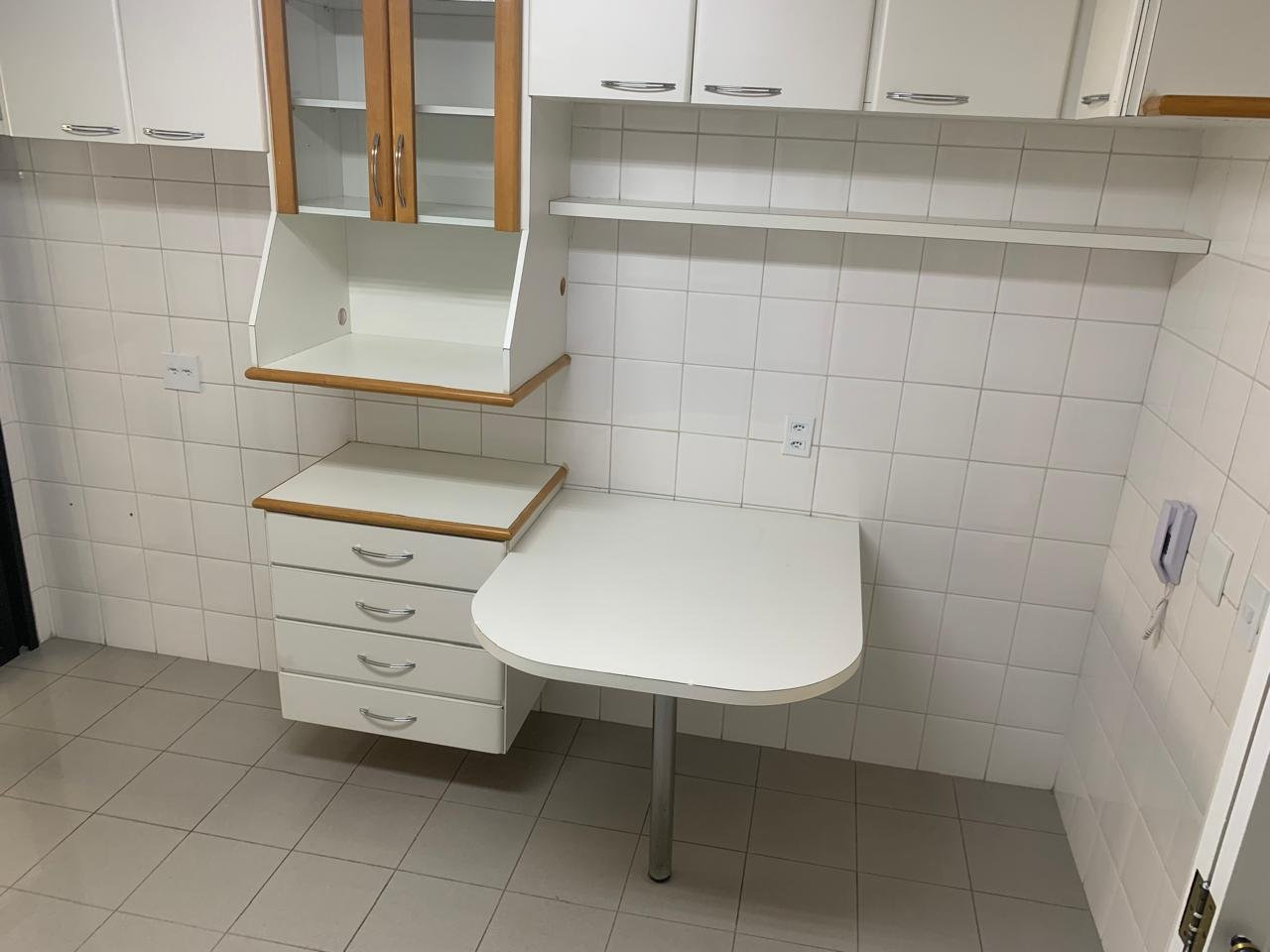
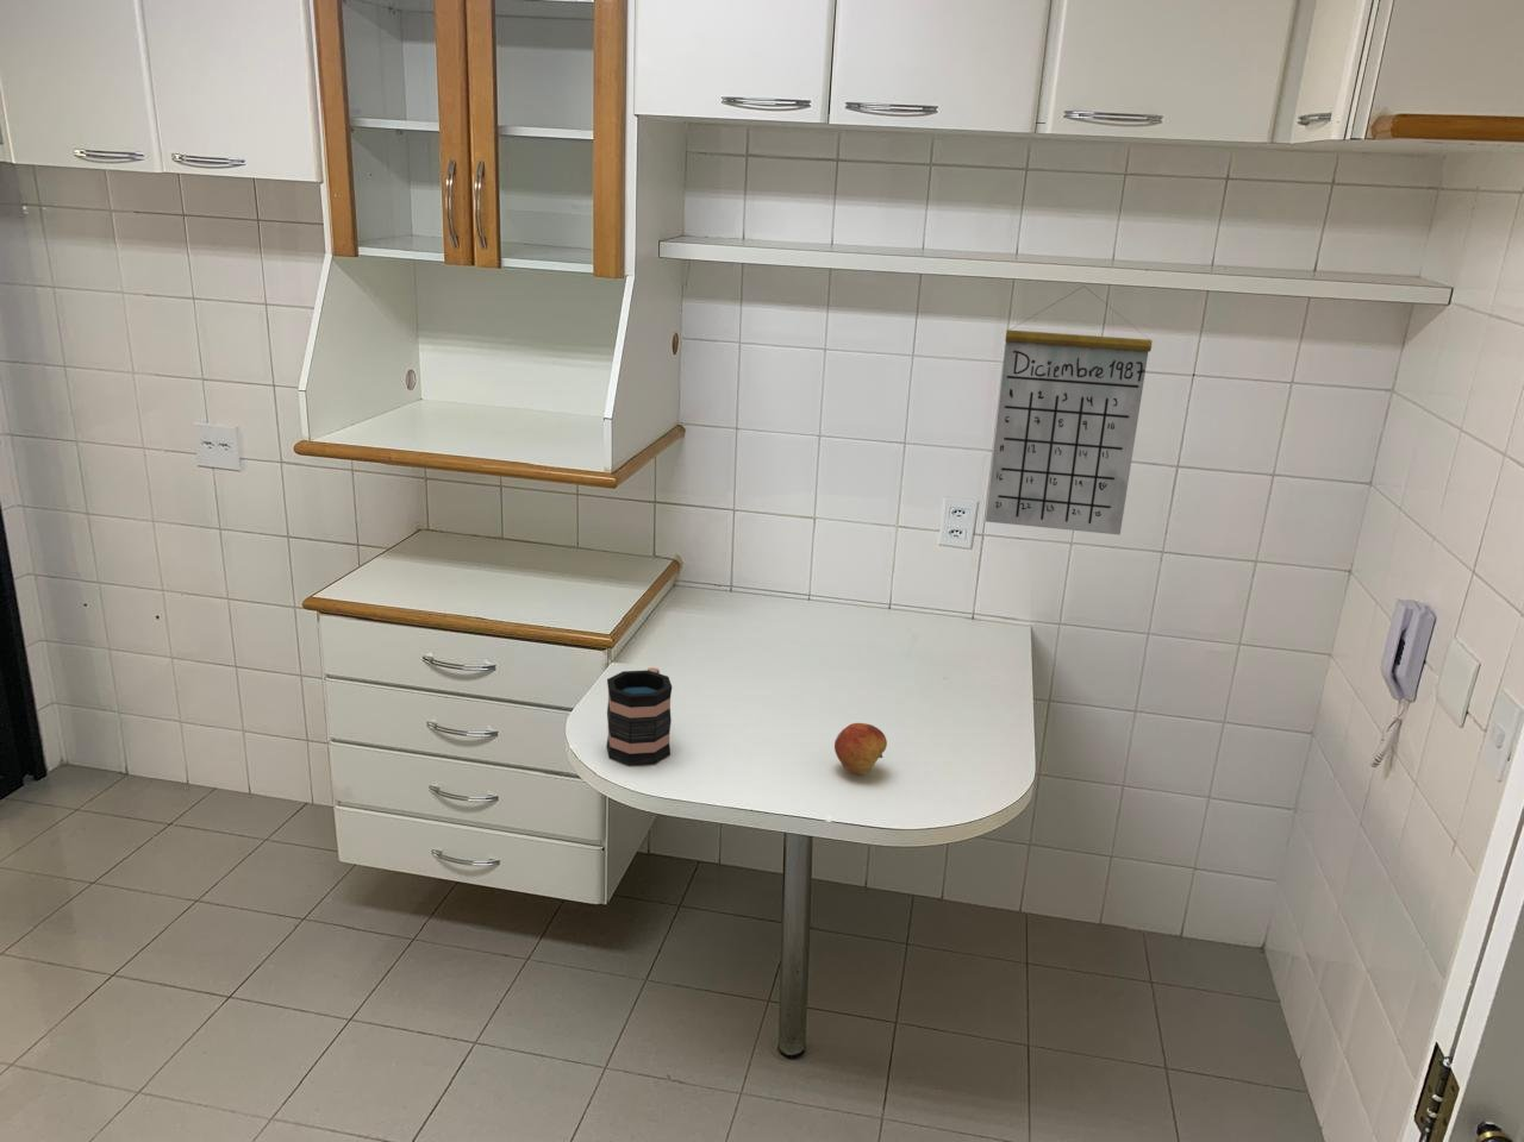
+ mug (642, 710)
+ fruit (859, 749)
+ calendar (1068, 410)
